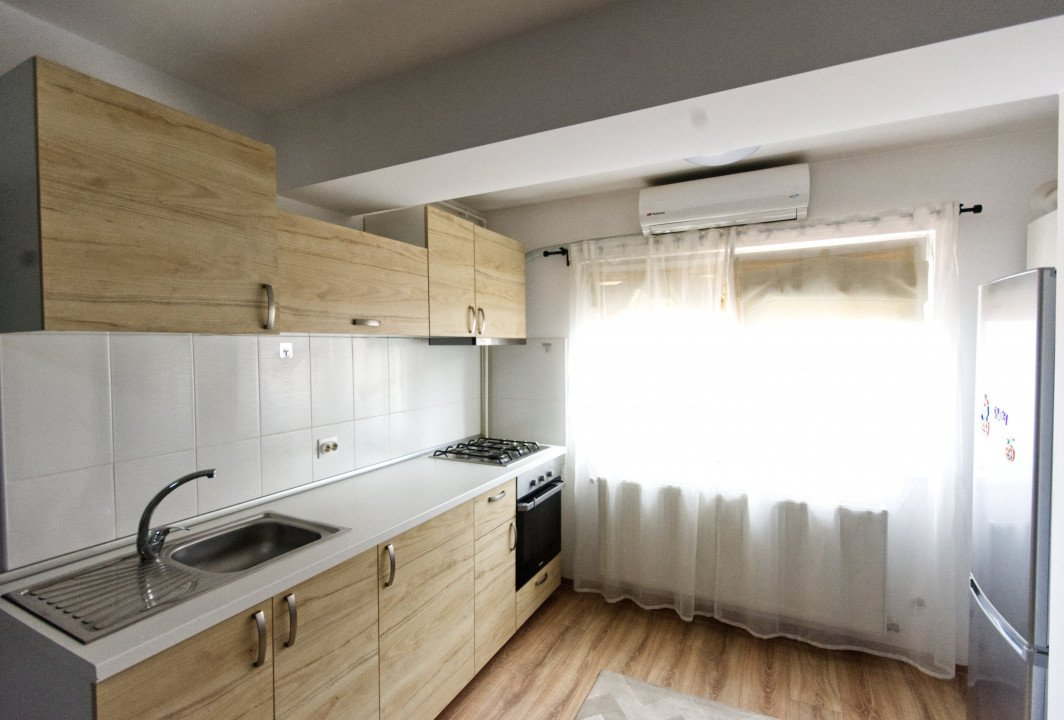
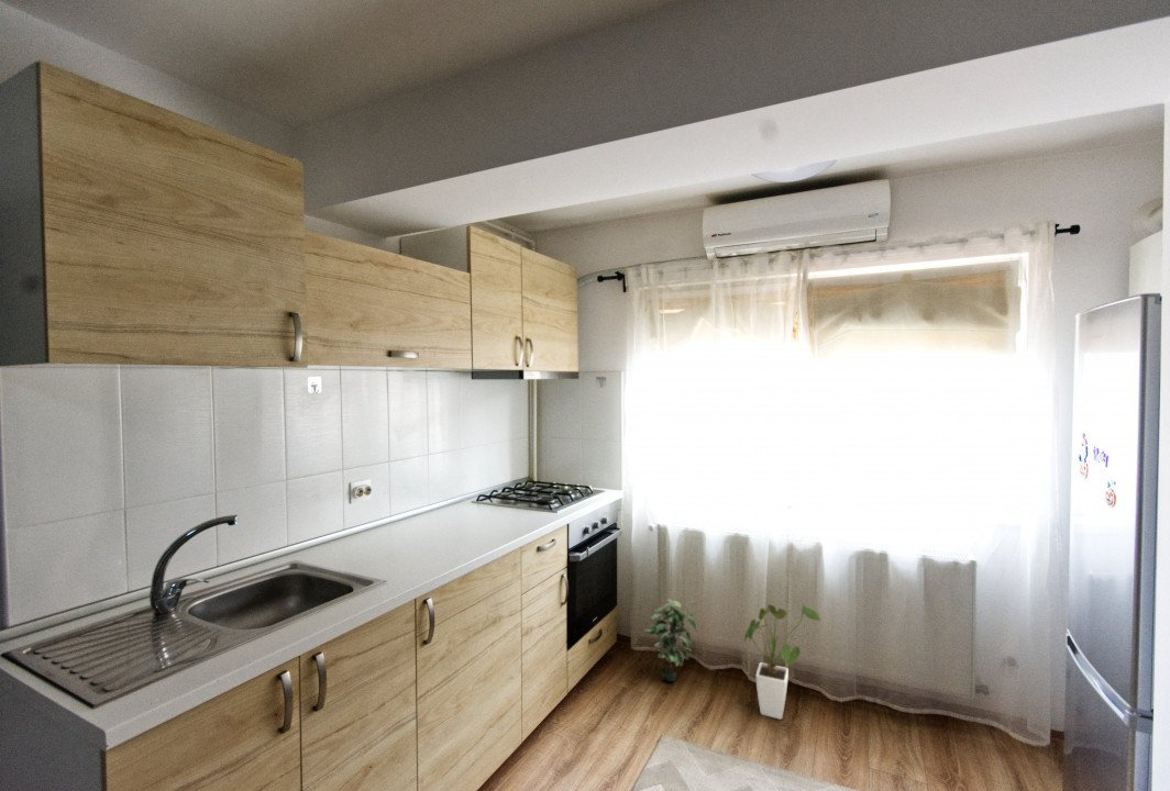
+ house plant (777, 660)
+ potted plant (672, 637)
